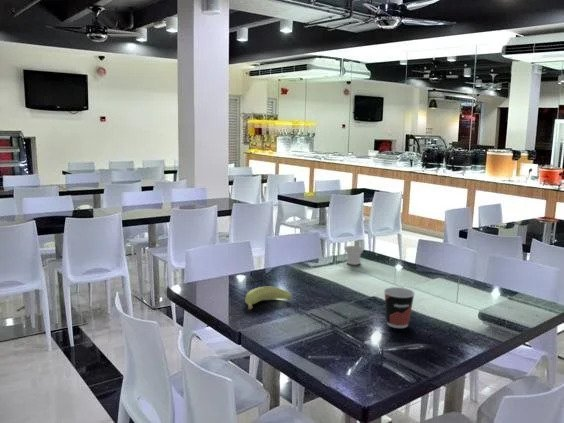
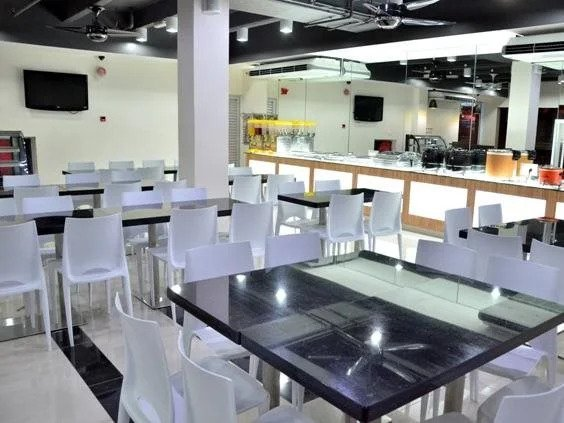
- cup (353, 255)
- cup (398, 308)
- banana (265, 297)
